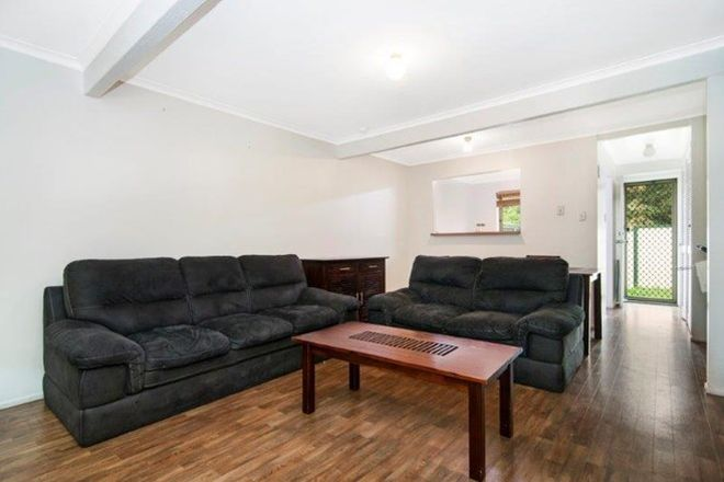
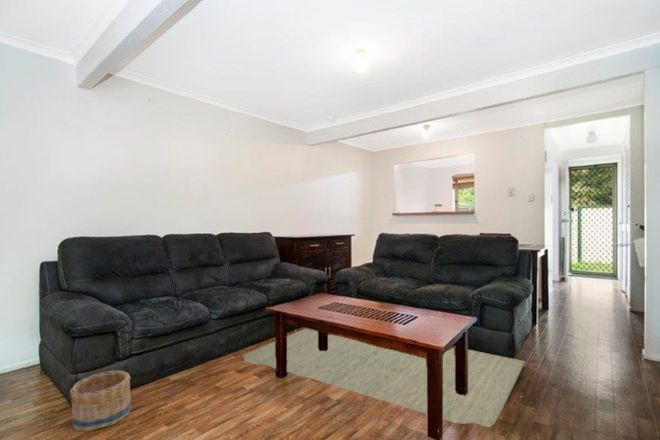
+ basket (101, 398)
+ rug (371, 361)
